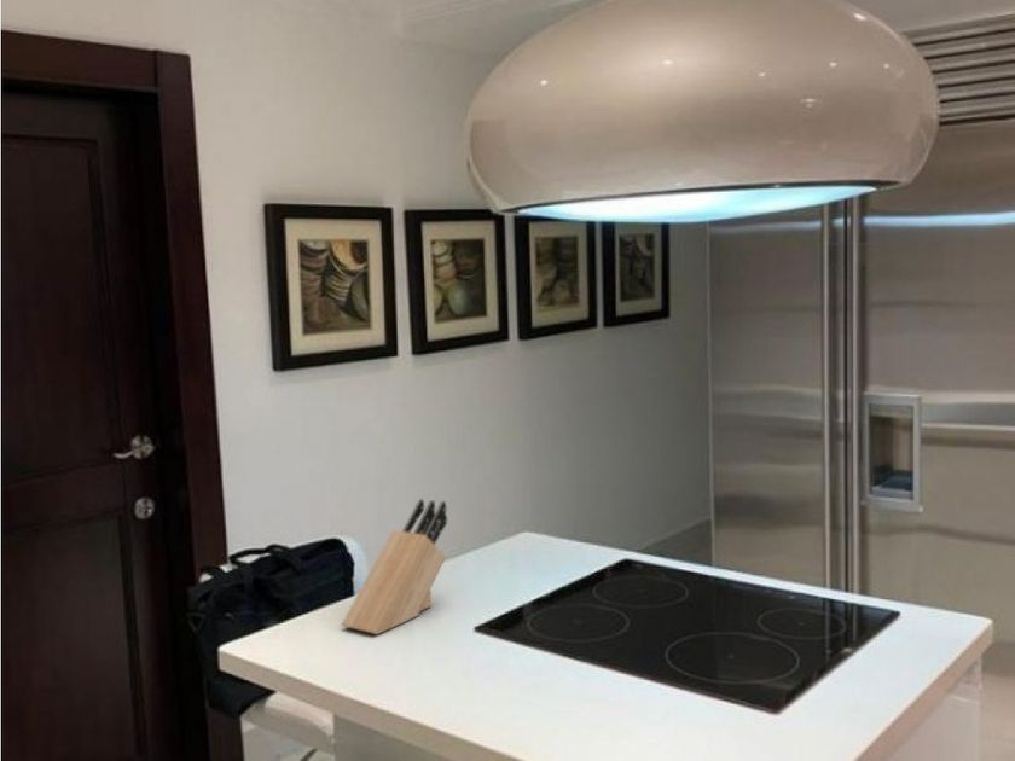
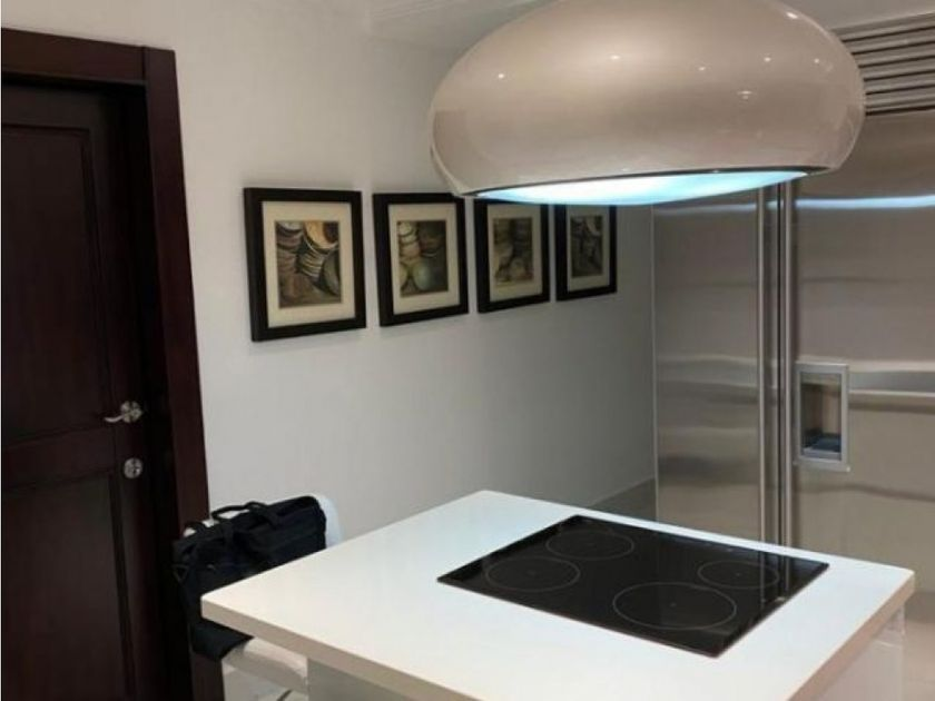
- knife block (400, 560)
